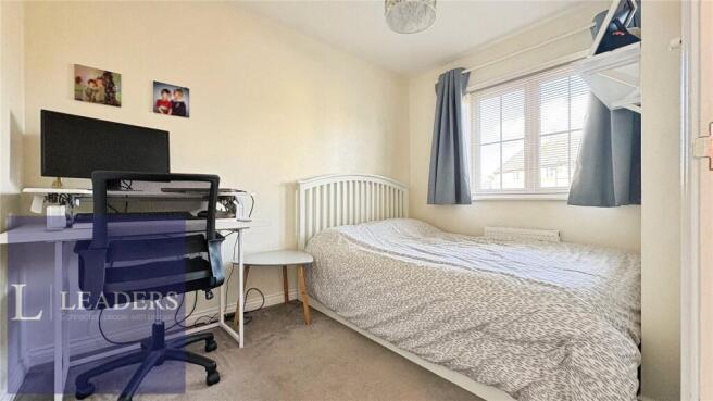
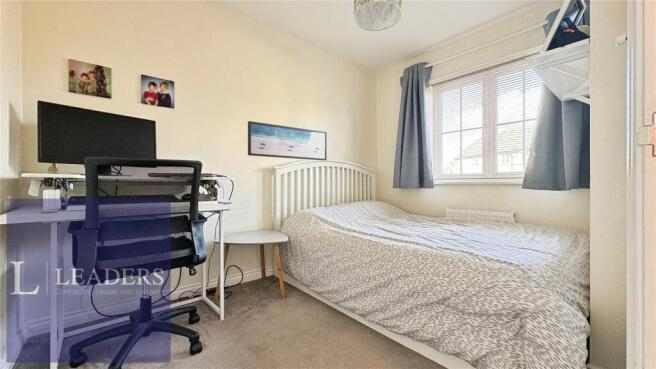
+ wall art (290, 142)
